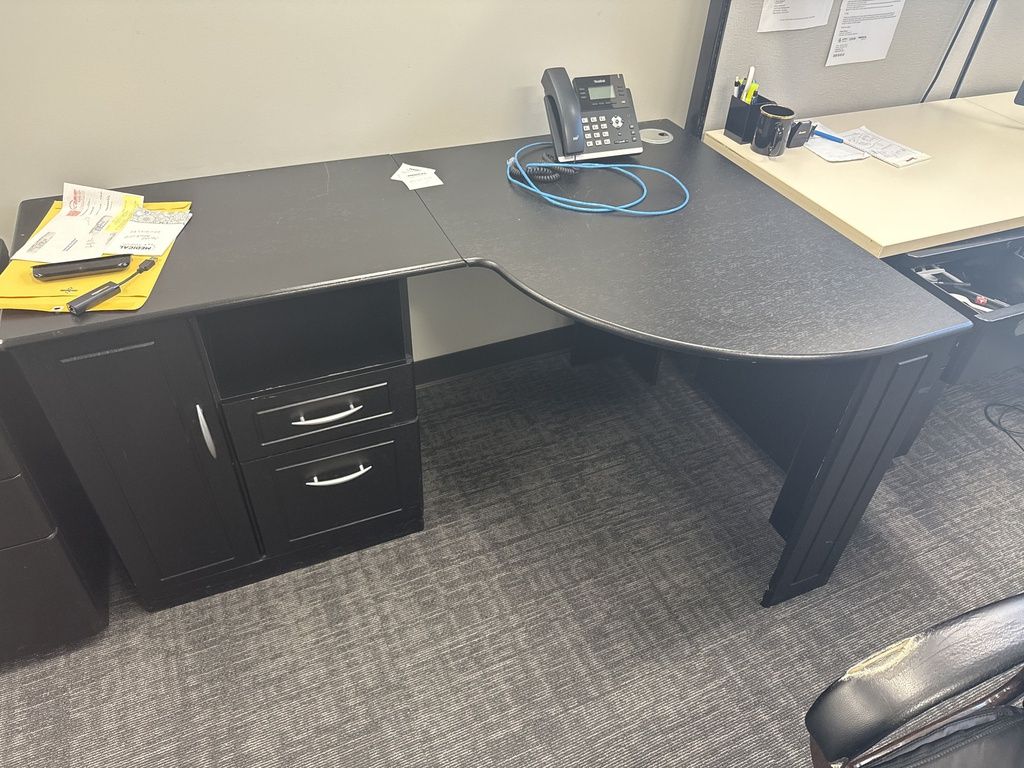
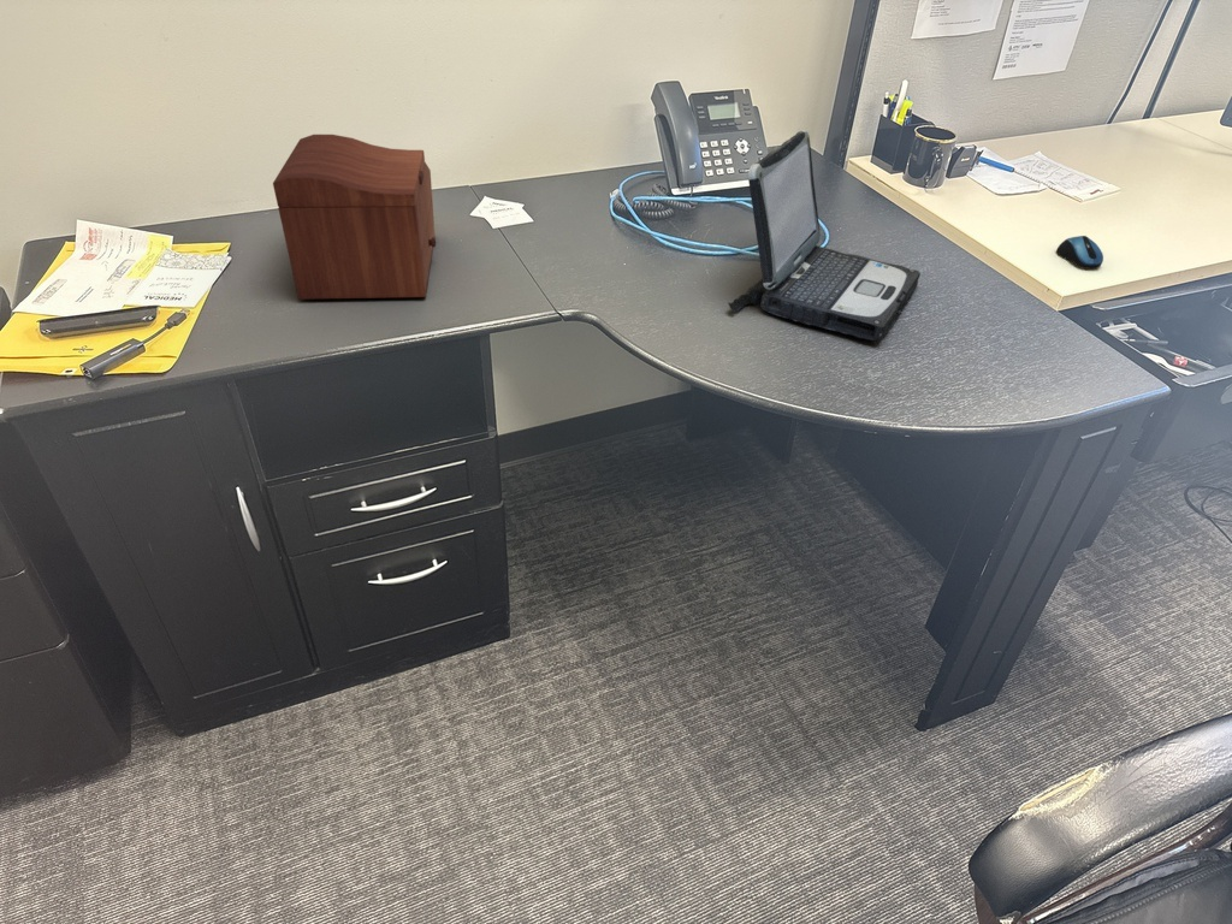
+ computer mouse (1084, 248)
+ laptop (819, 232)
+ sewing box (368, 206)
